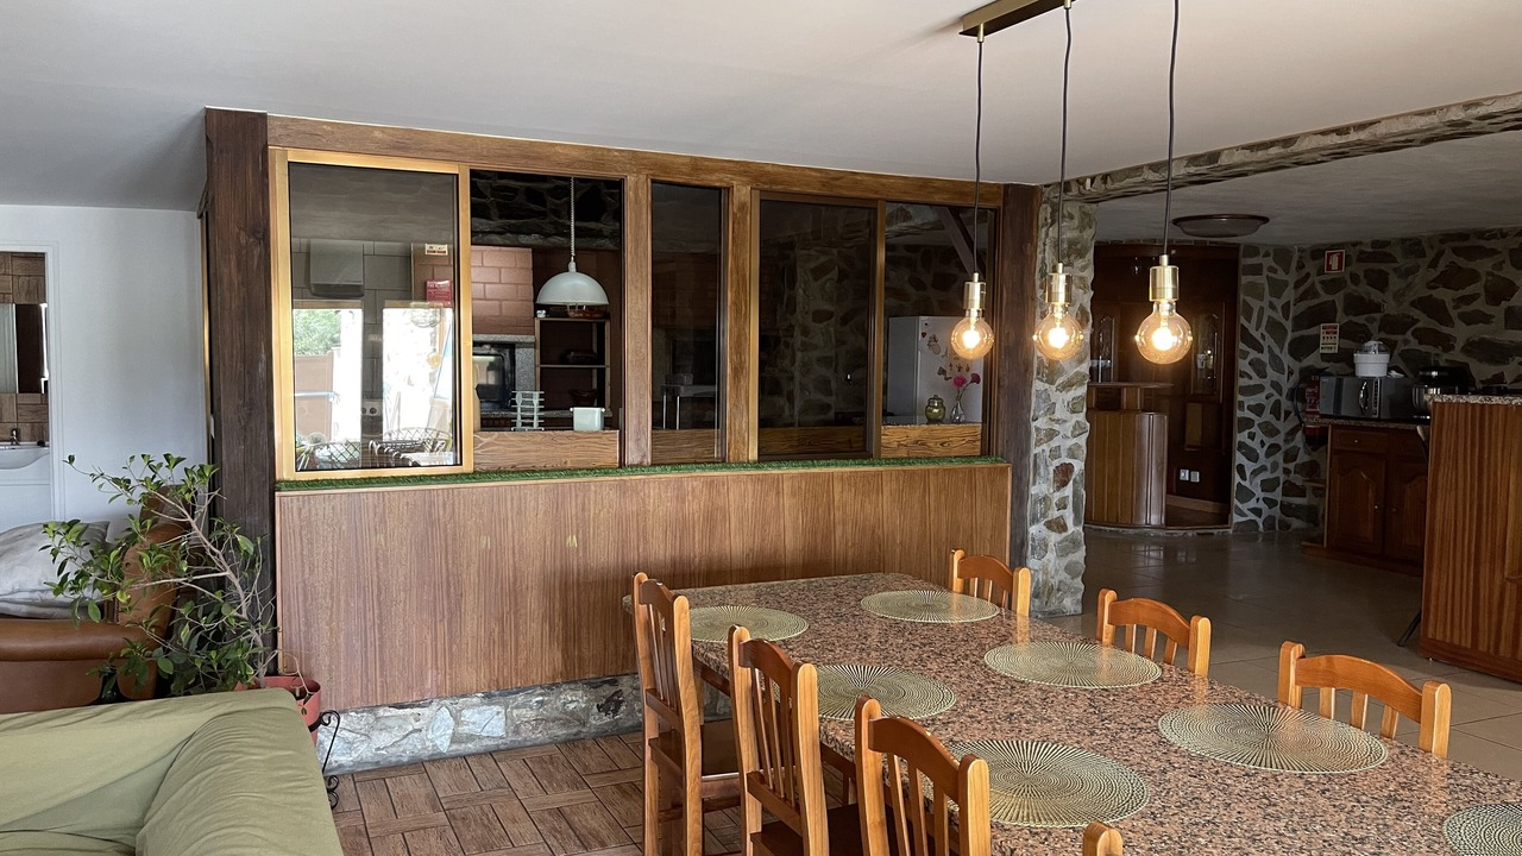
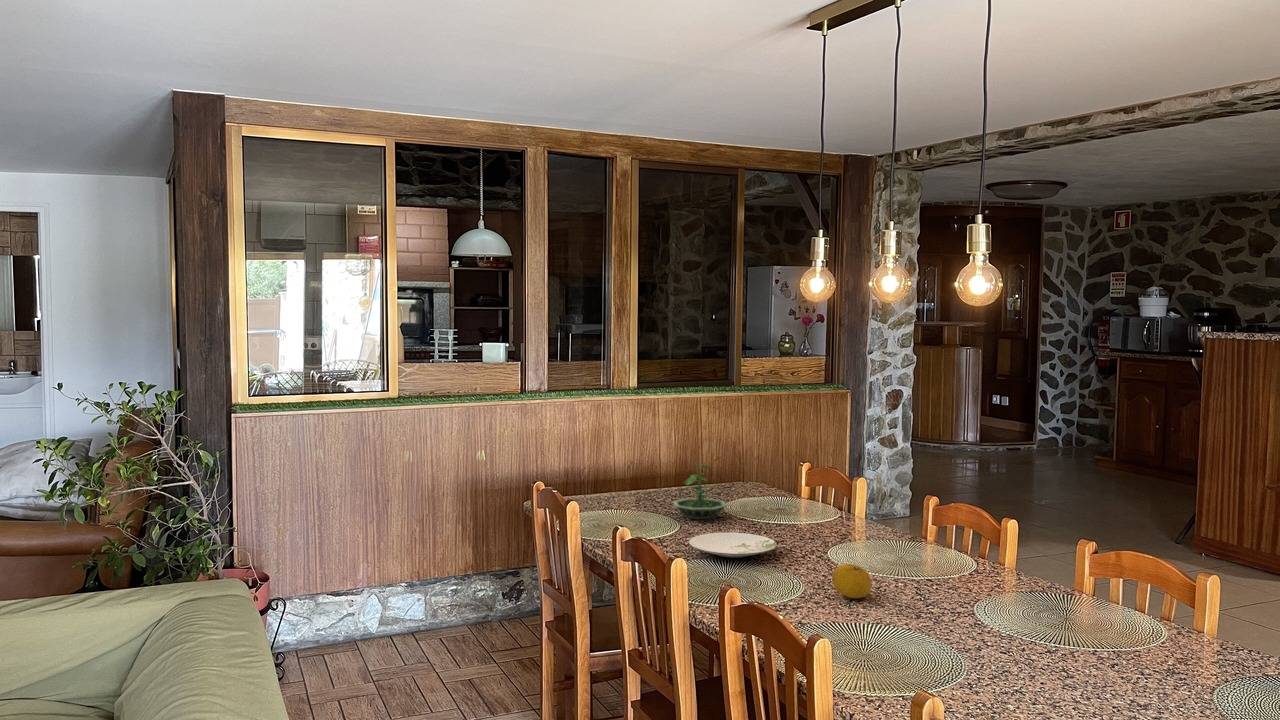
+ plate (732, 548)
+ fruit (851, 580)
+ terrarium (699, 474)
